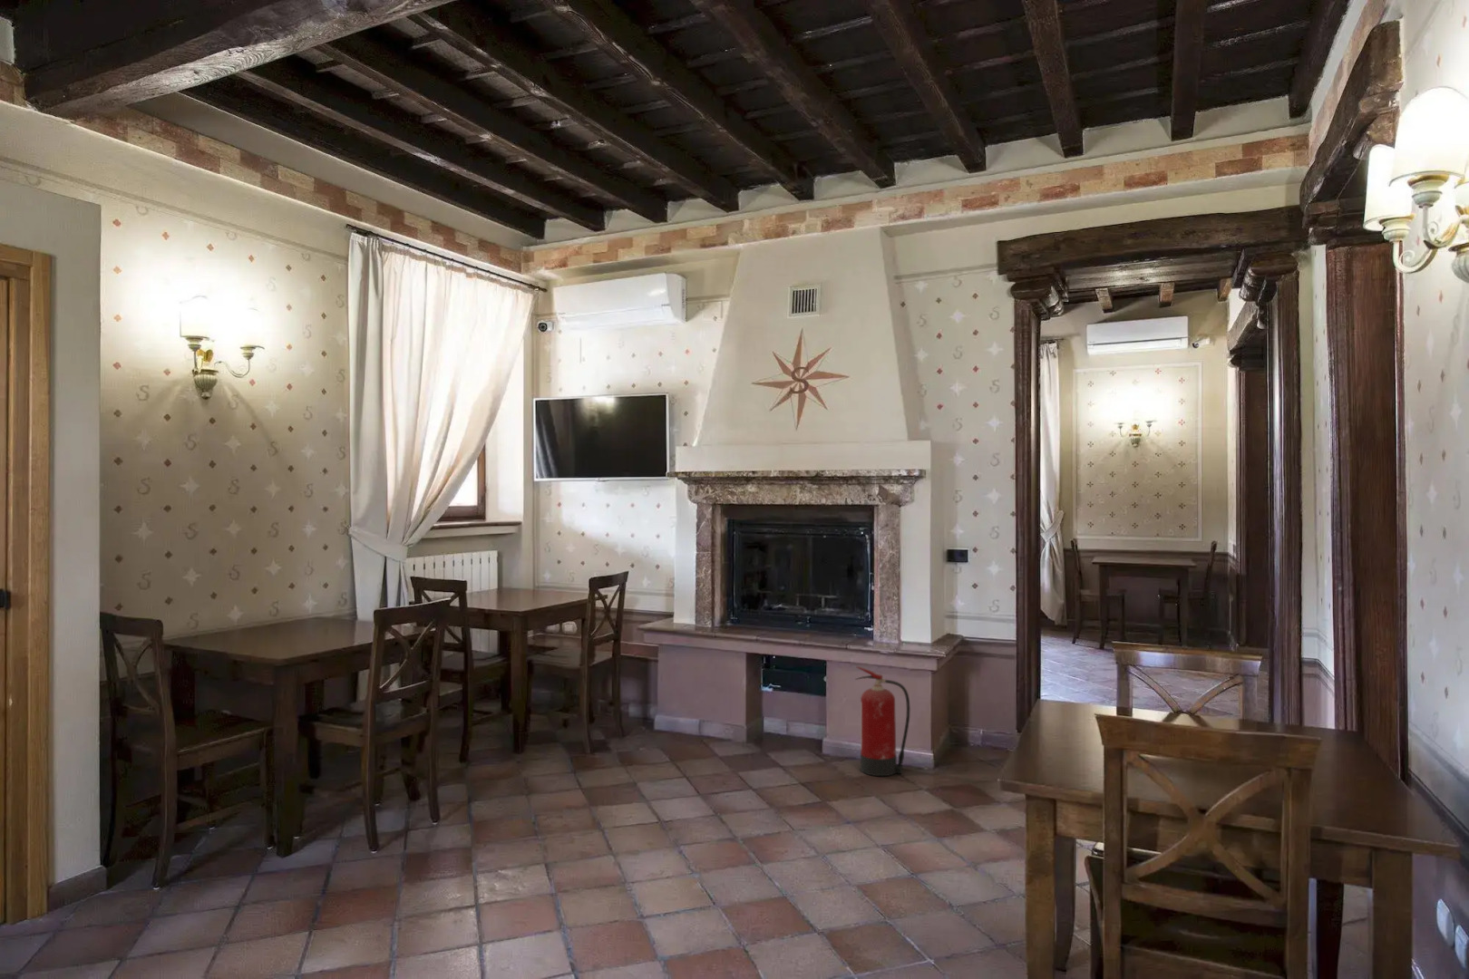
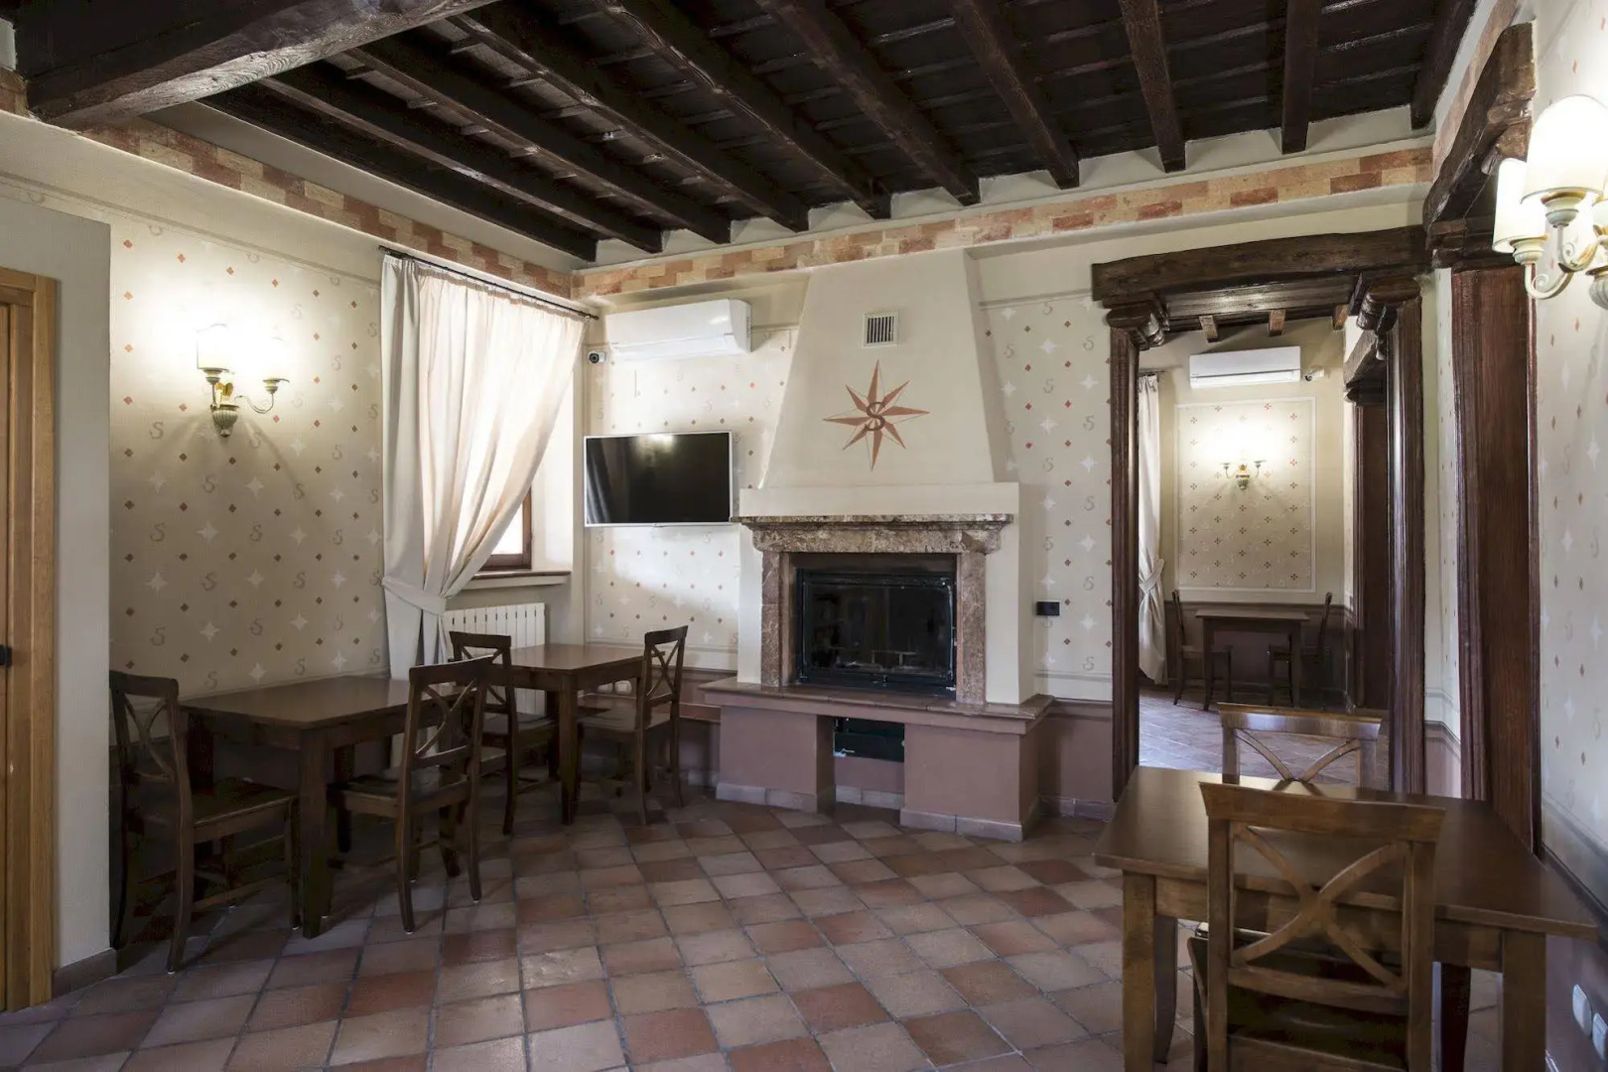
- fire extinguisher (882, 719)
